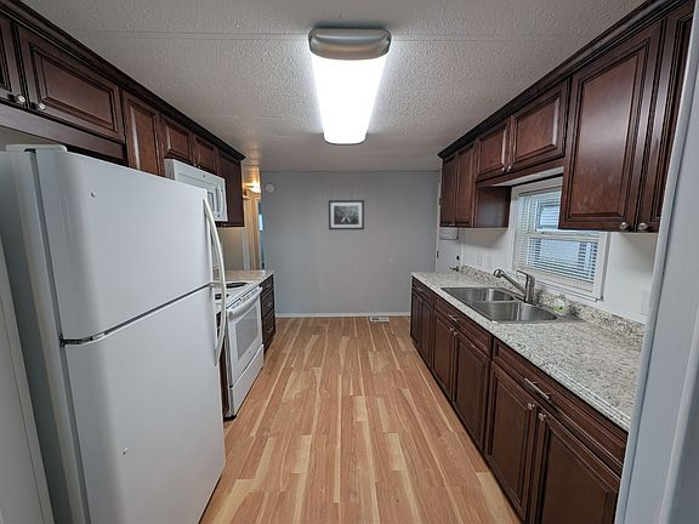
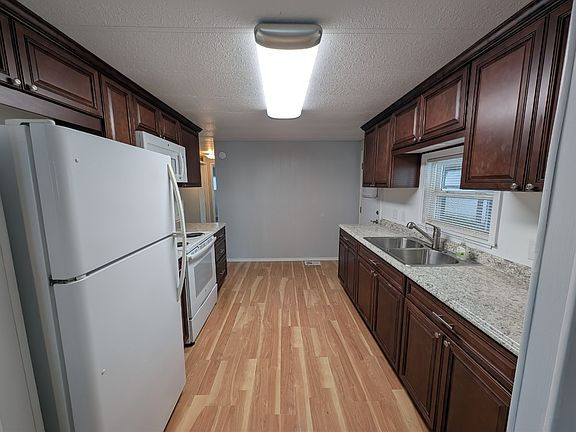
- wall art (346, 215)
